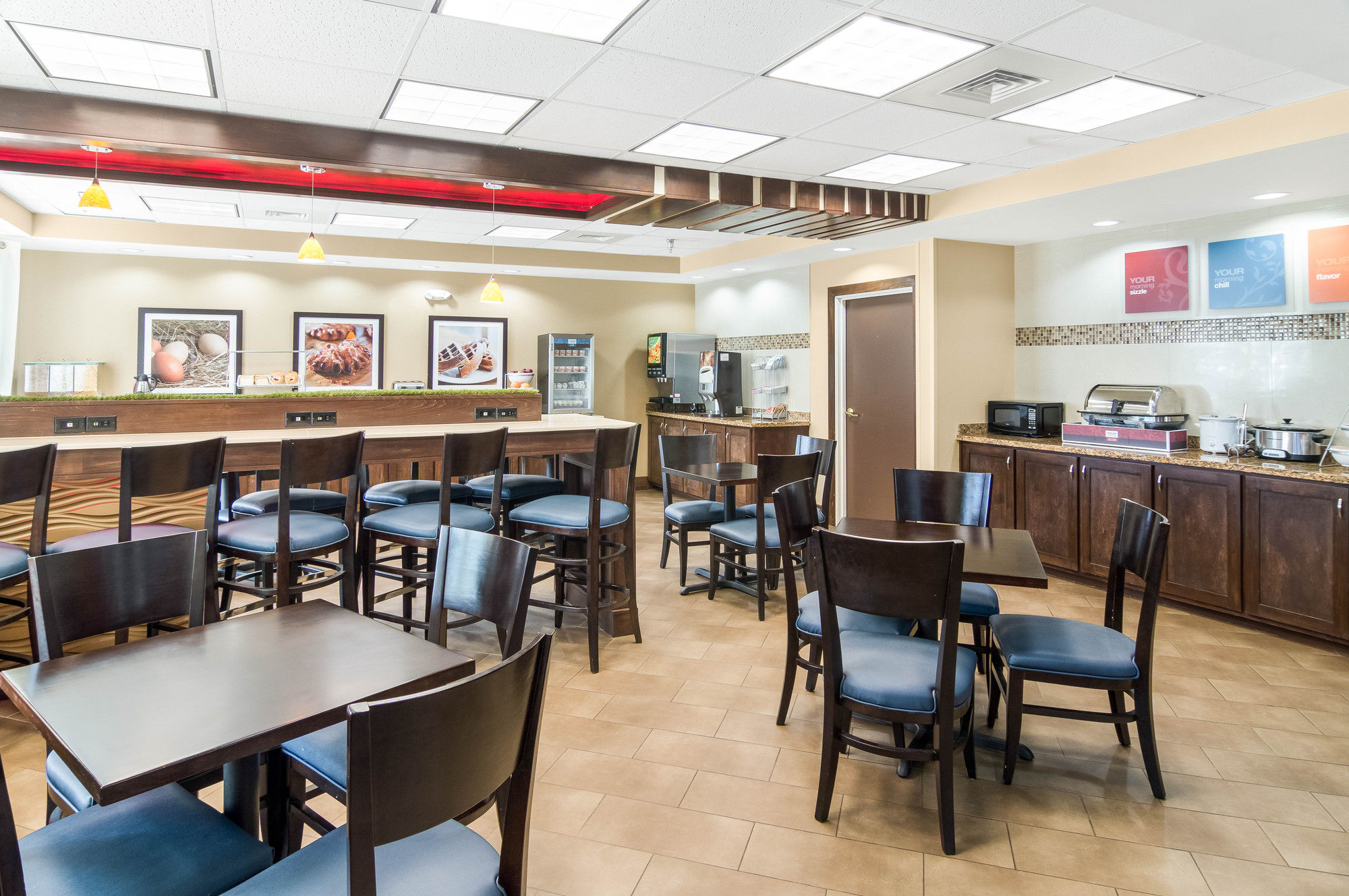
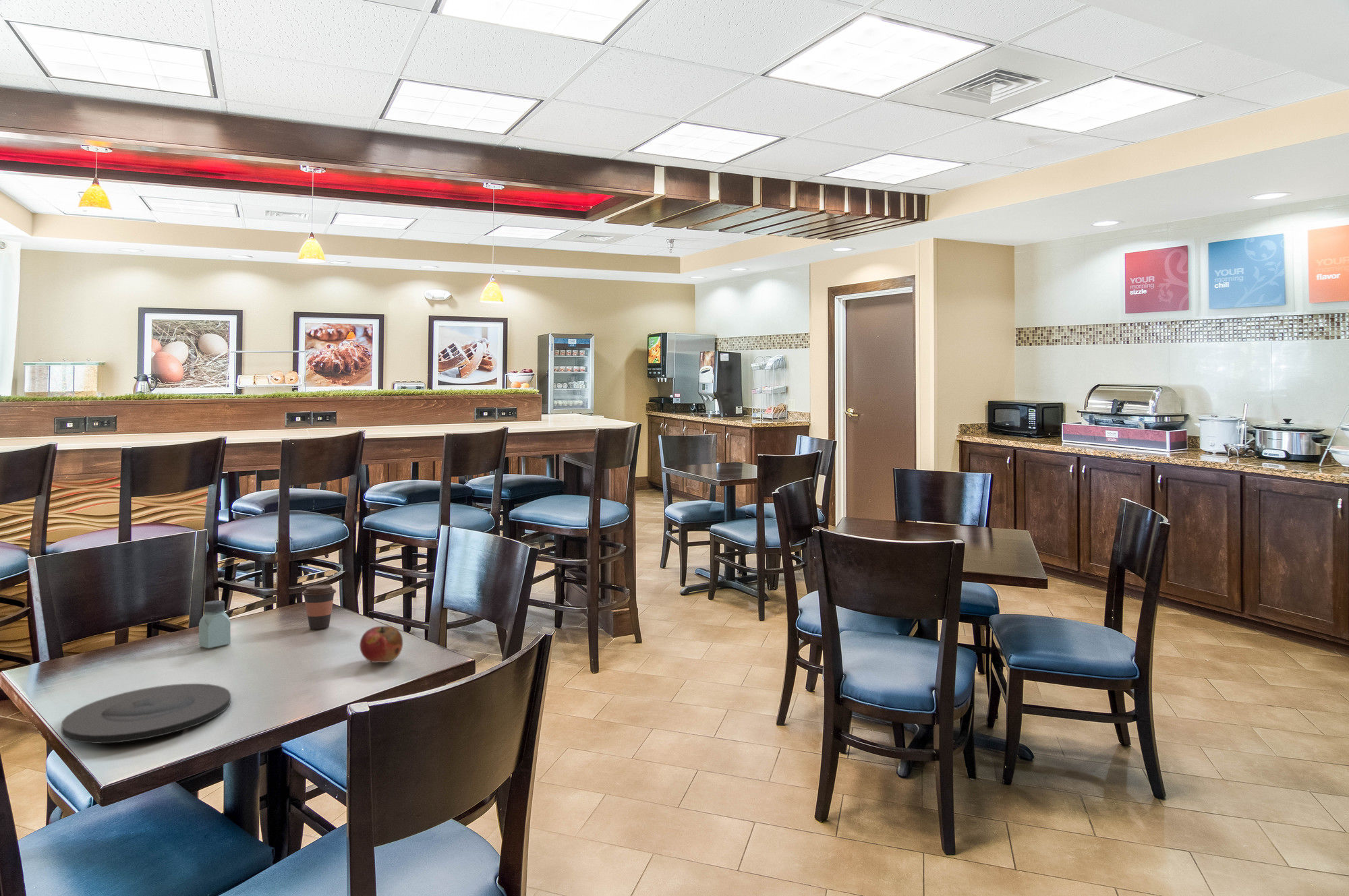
+ fruit (382, 643)
+ coffee cup (319, 607)
+ plate (150, 705)
+ saltshaker (214, 624)
